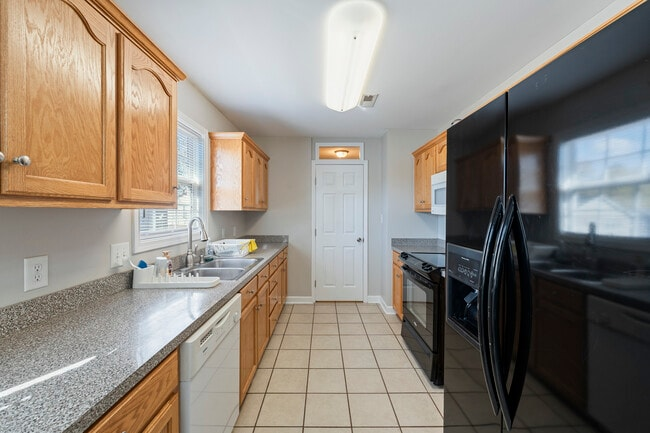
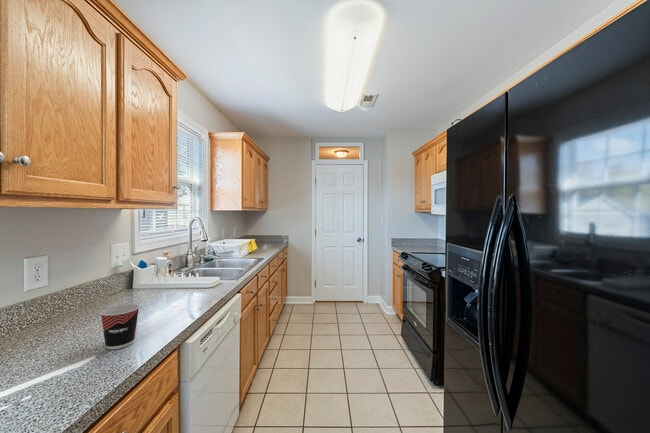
+ cup (120, 326)
